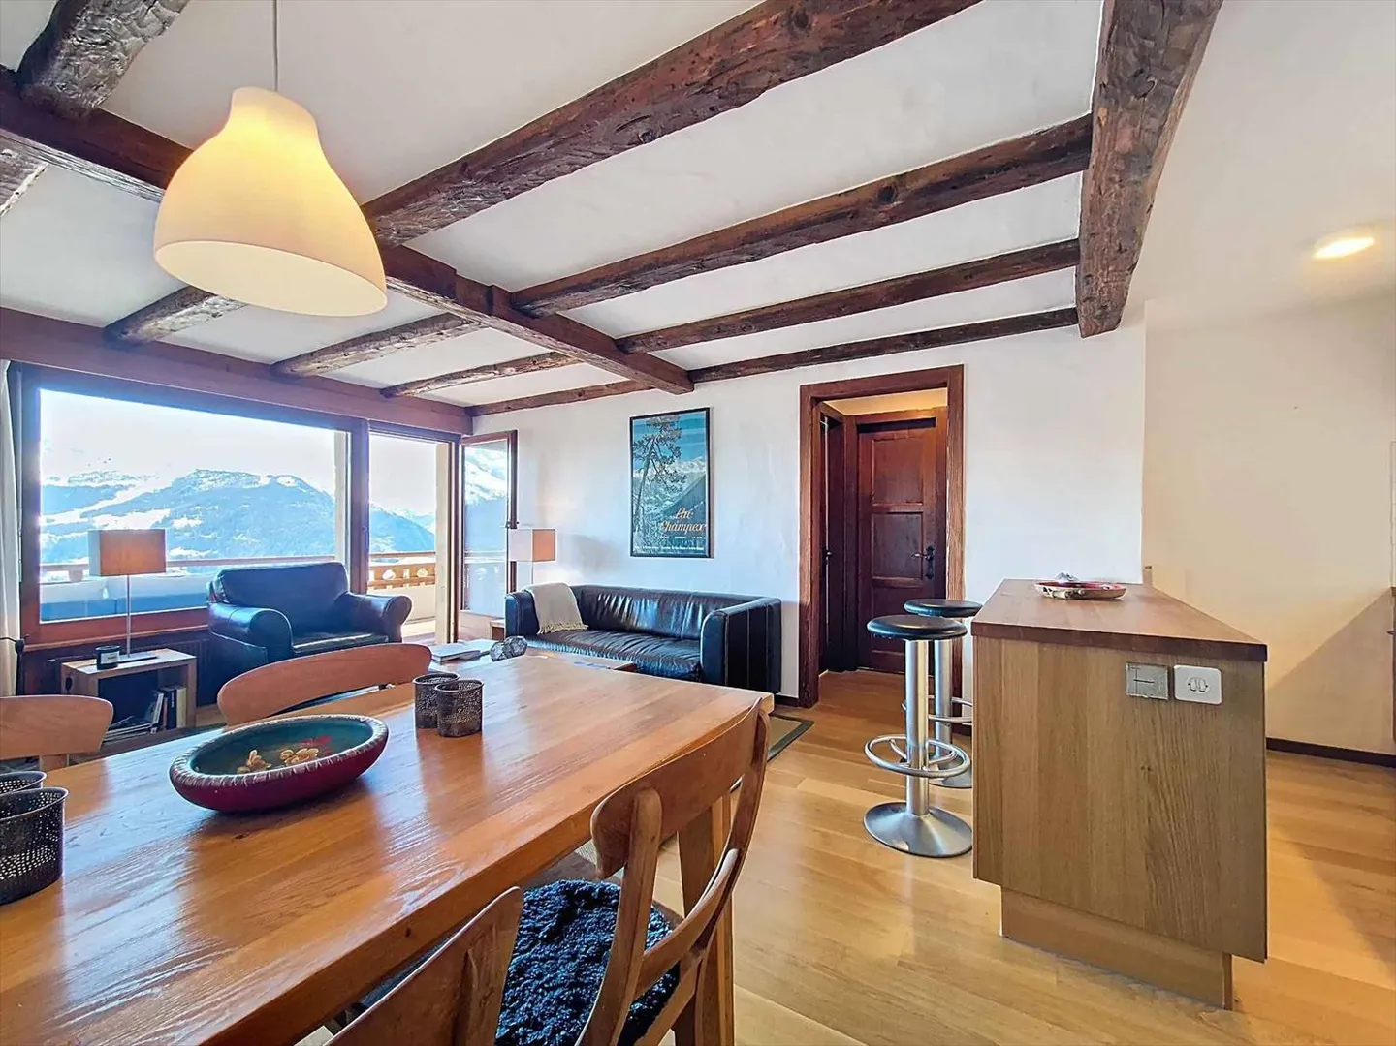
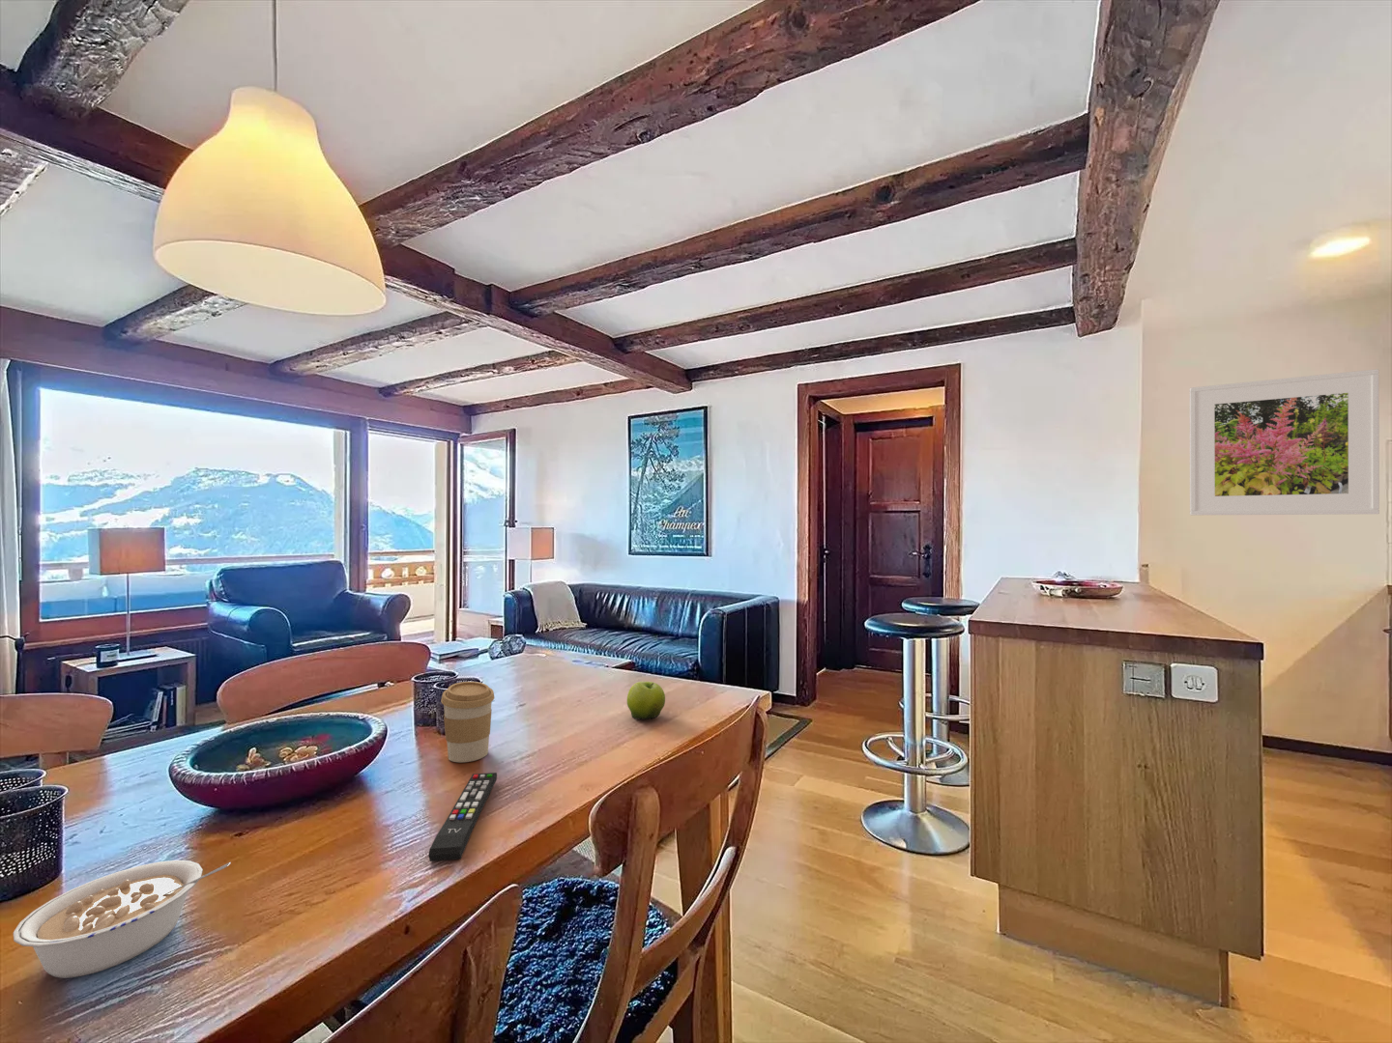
+ fruit (646, 699)
+ legume (123, 913)
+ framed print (1278, 446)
+ remote control (467, 811)
+ coffee cup (468, 720)
